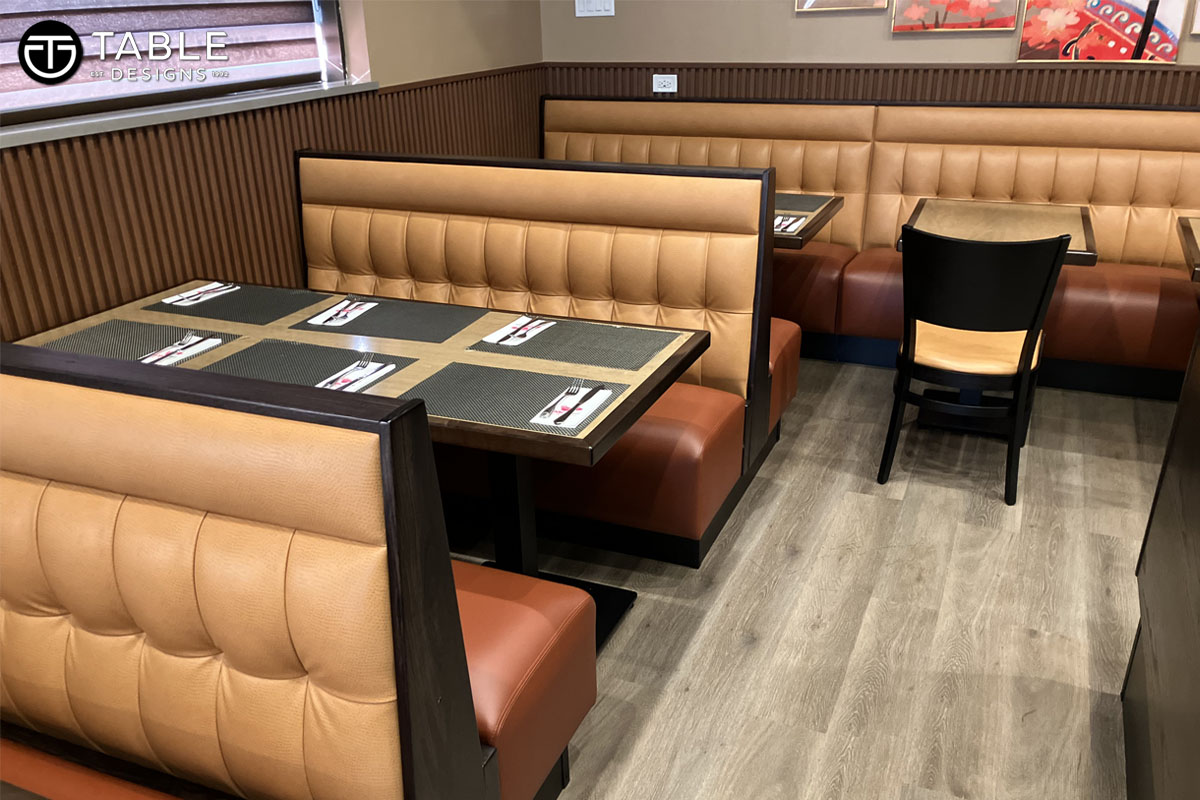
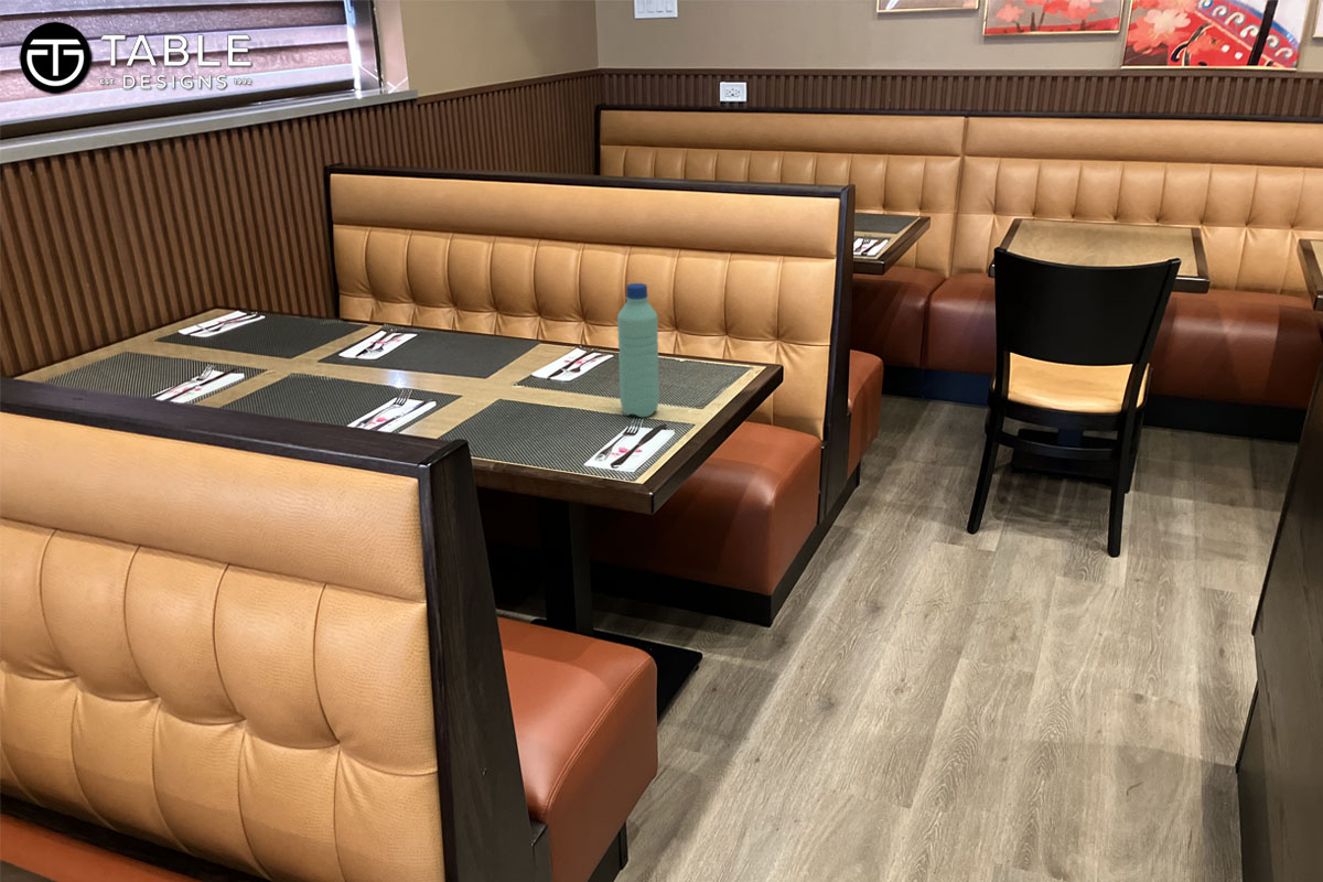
+ water bottle (638, 349)
